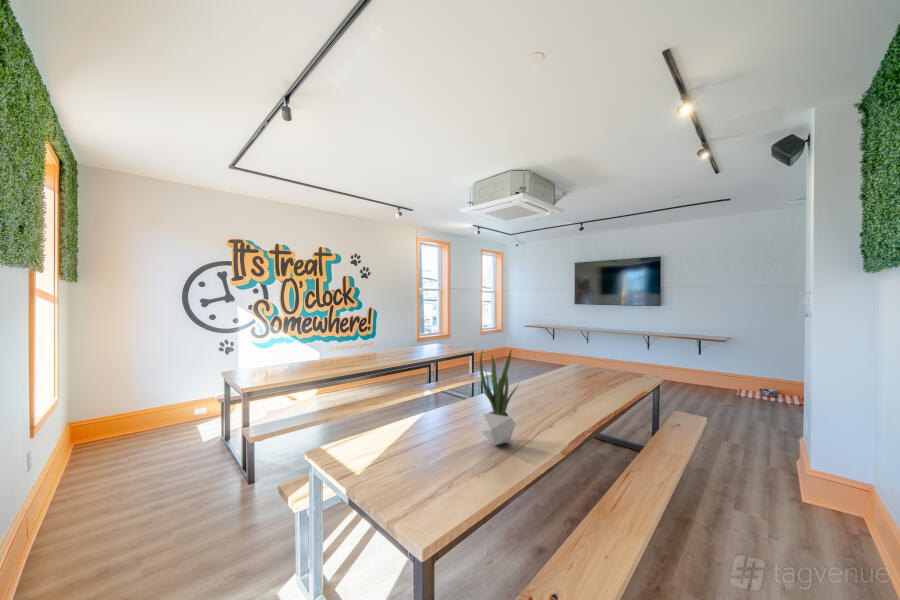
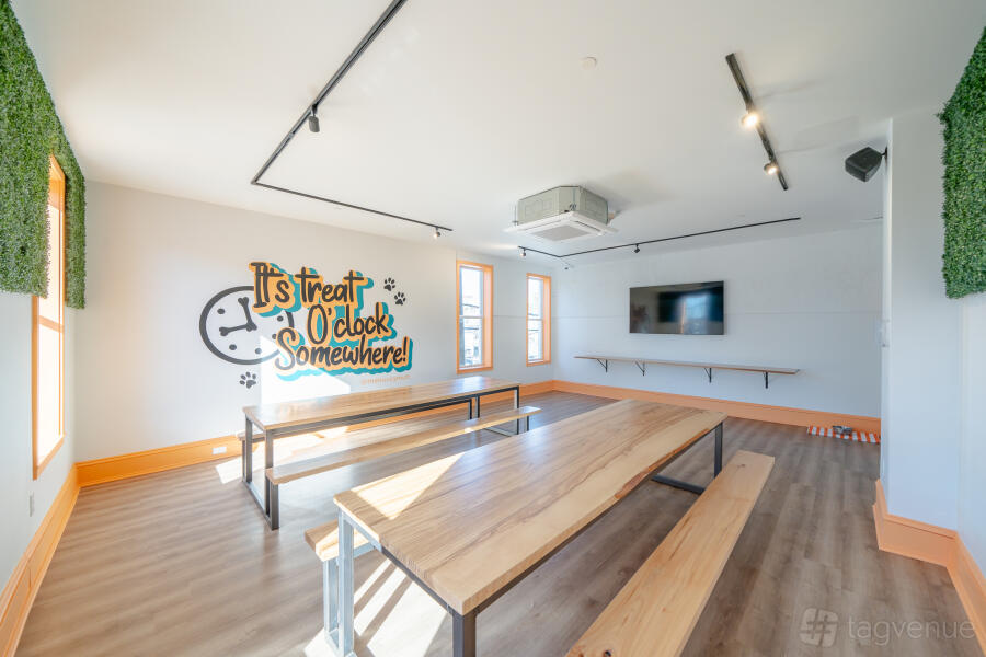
- potted plant (496, 395)
